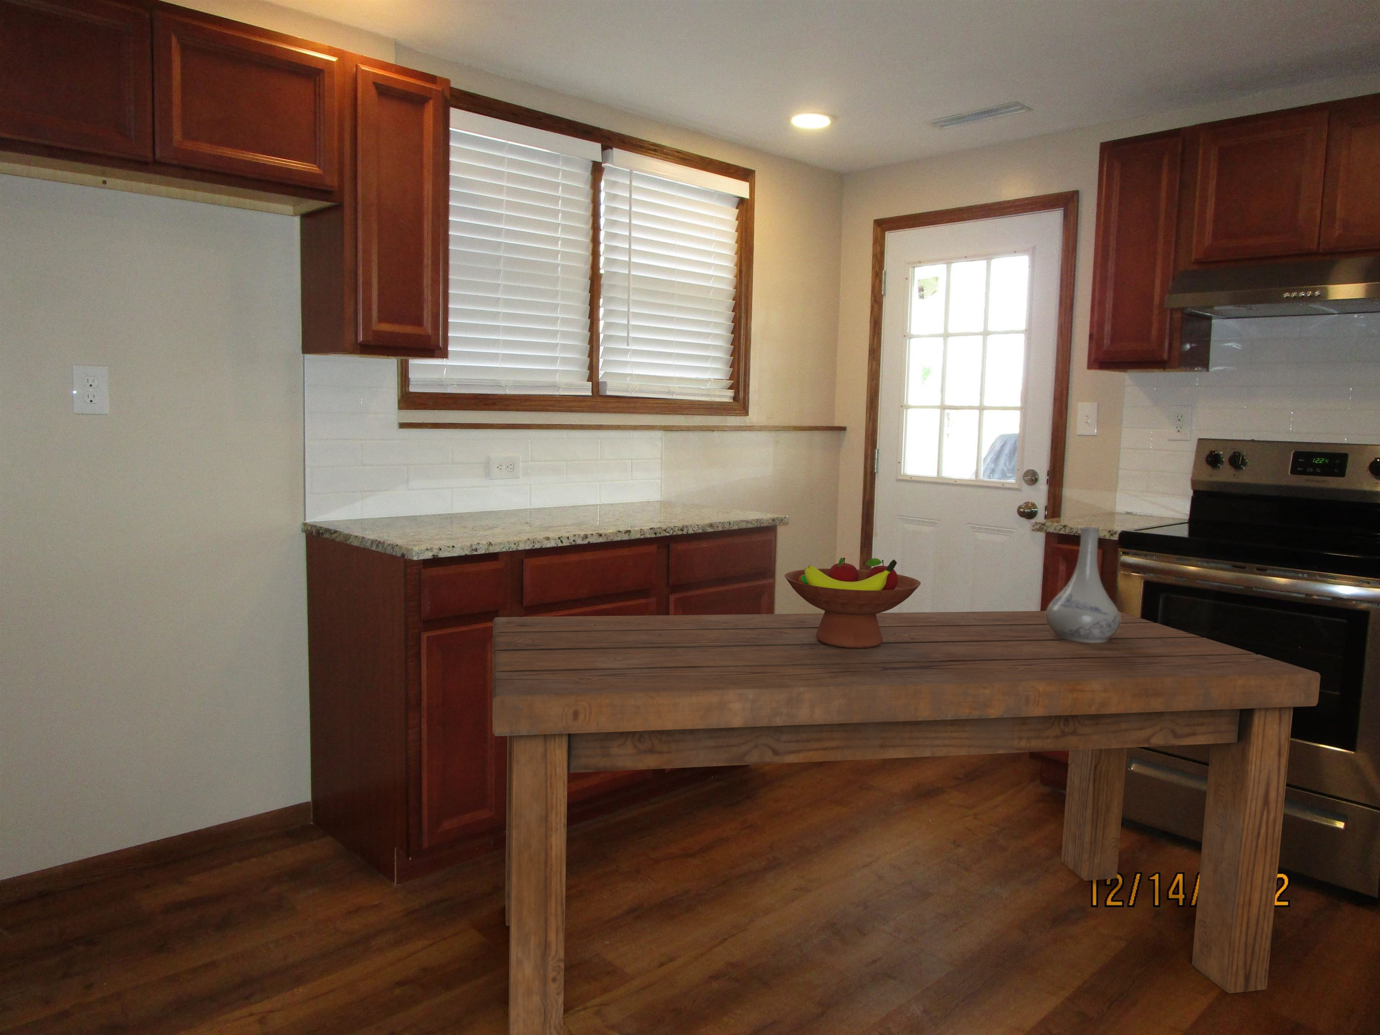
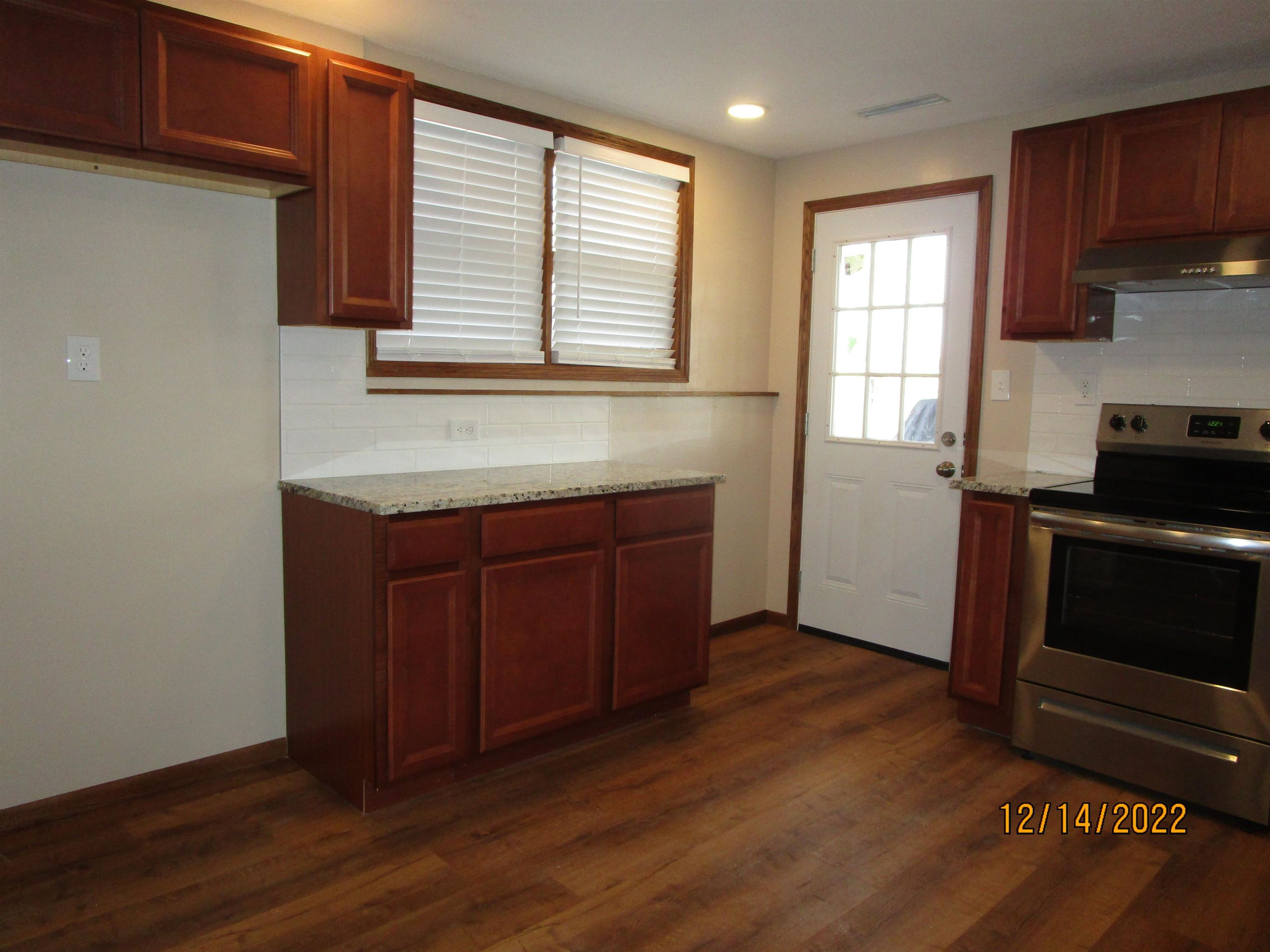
- dining table (864, 759)
- fruit bowl (851, 597)
- vase (1084, 583)
